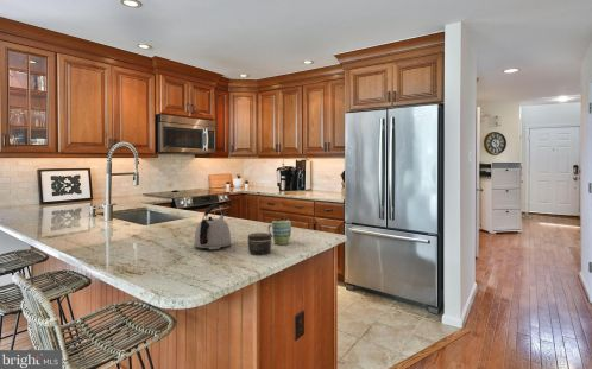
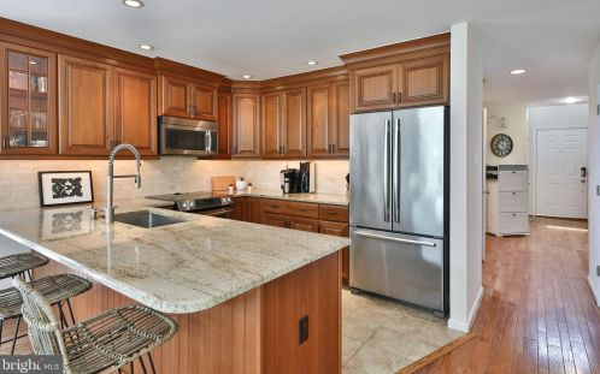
- mug (278, 231)
- kettle (213, 224)
- jar (259, 243)
